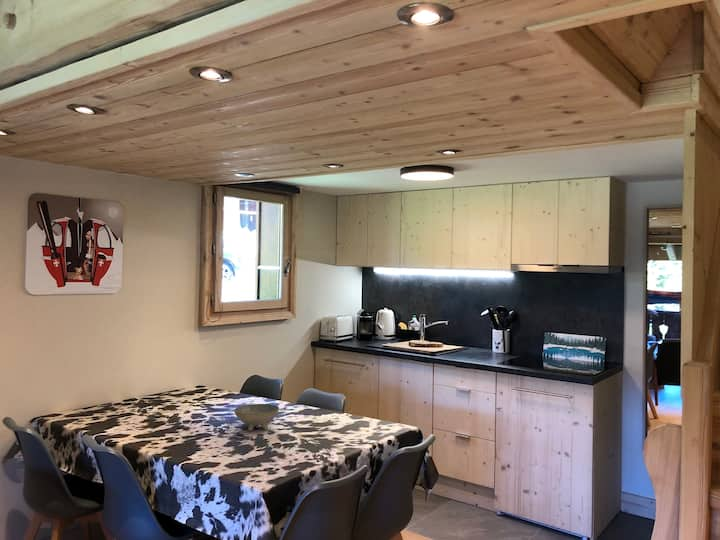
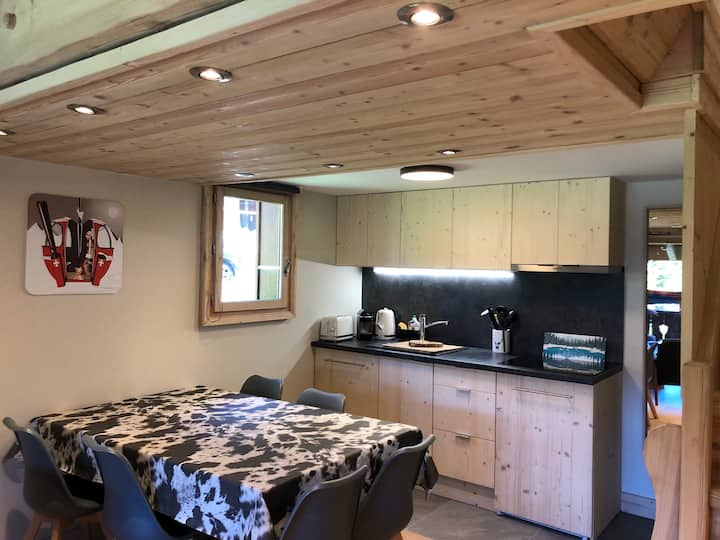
- bowl (256, 417)
